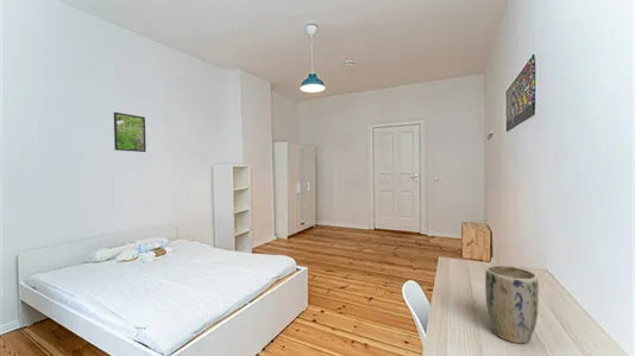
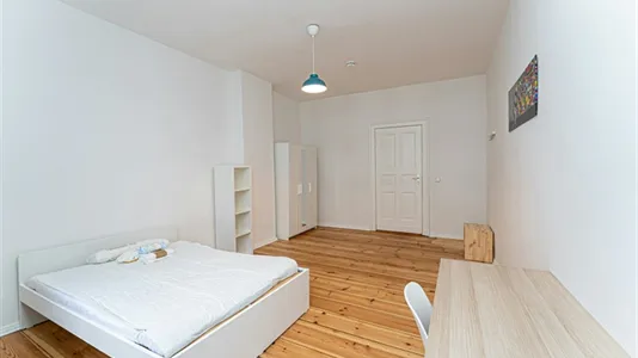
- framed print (130, 133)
- plant pot (510, 303)
